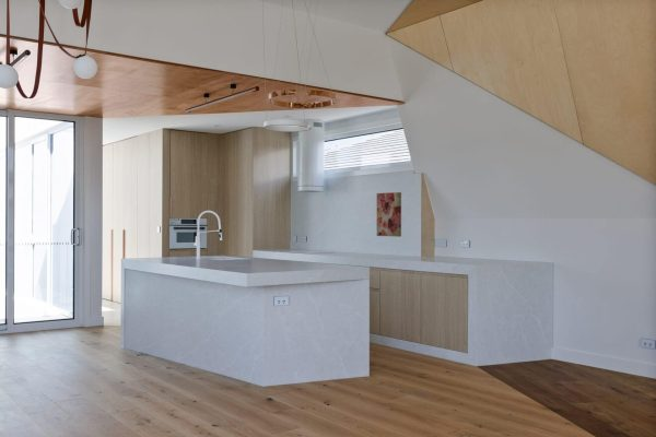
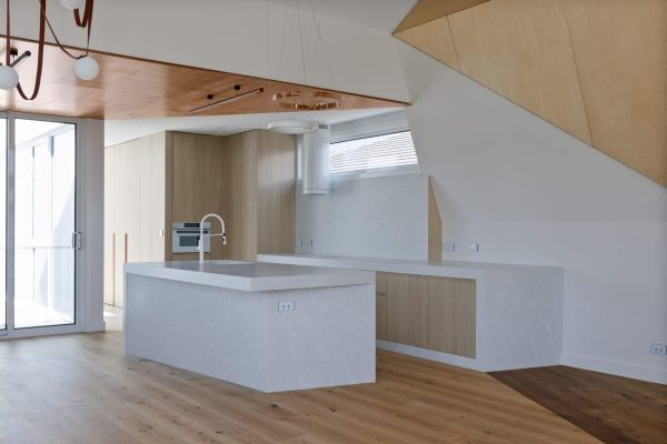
- wall art (388, 214)
